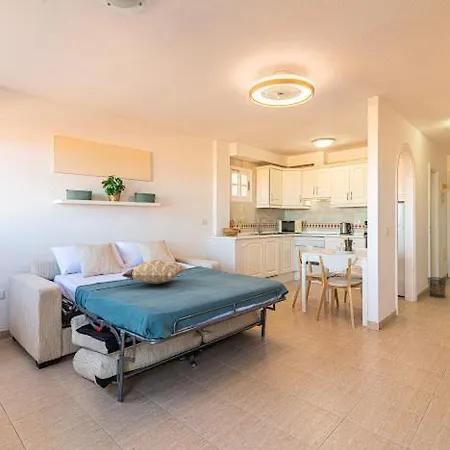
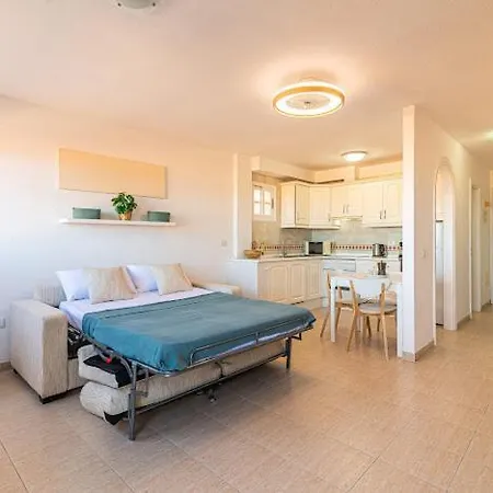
- waste bin (436, 287)
- decorative pillow (156, 271)
